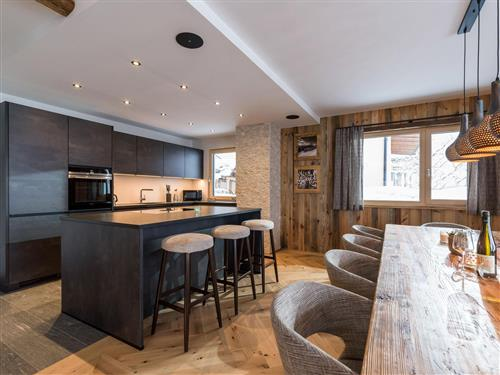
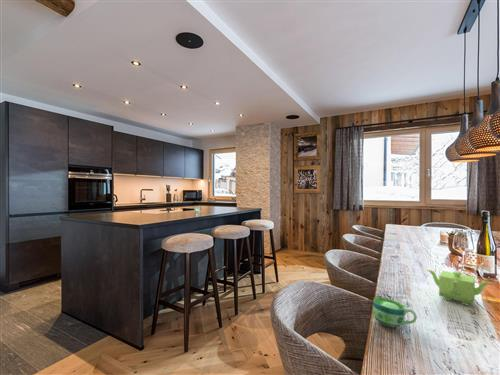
+ cup (393, 313)
+ teapot (456, 286)
